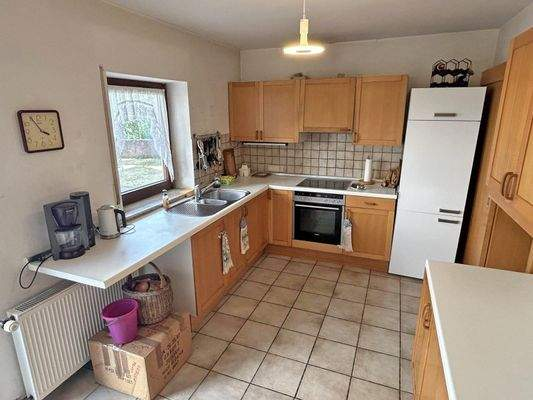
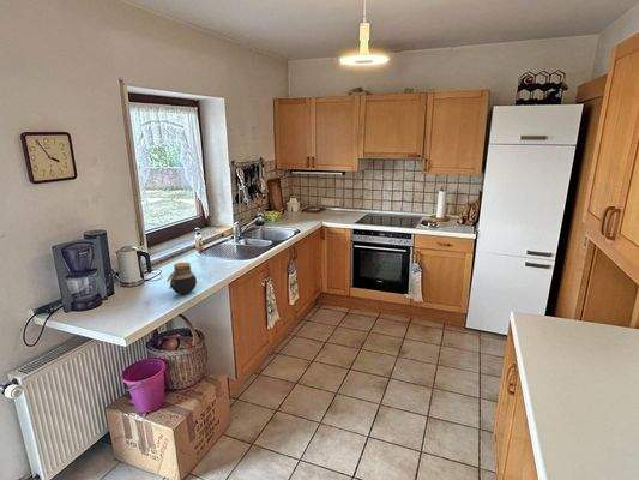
+ jar (181, 278)
